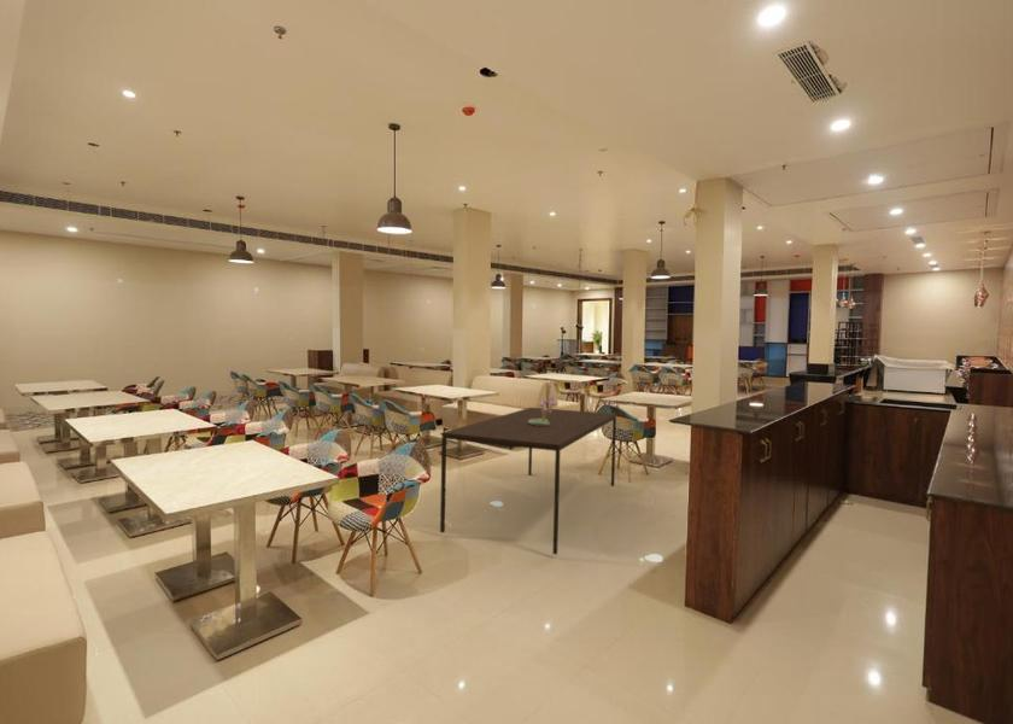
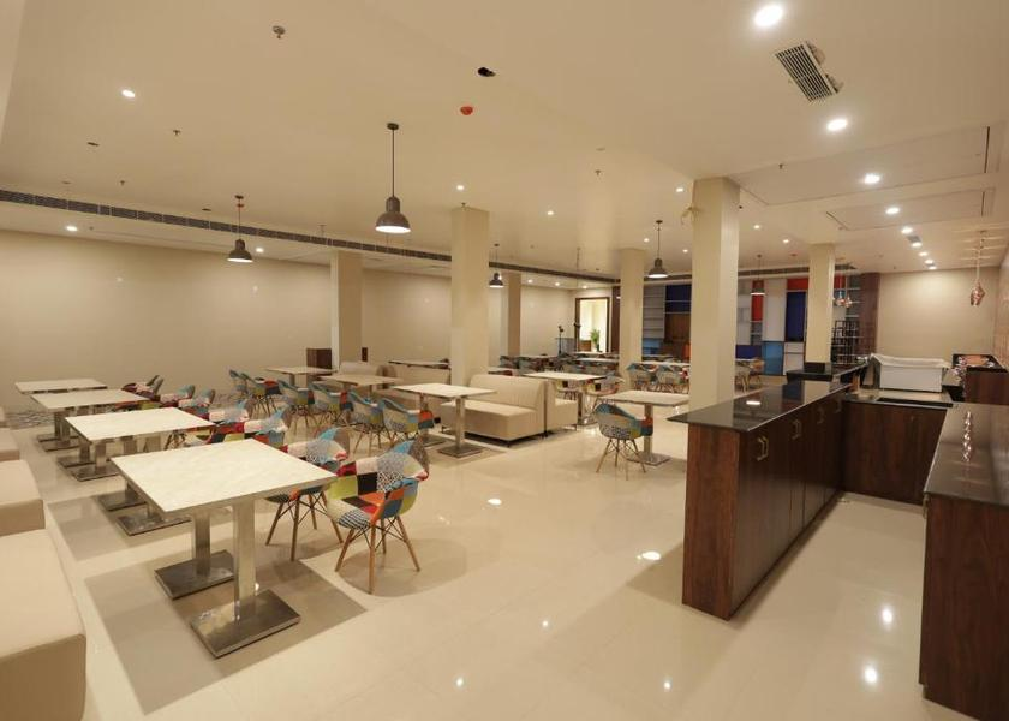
- dining table (531, 465)
- flowering plant (543, 409)
